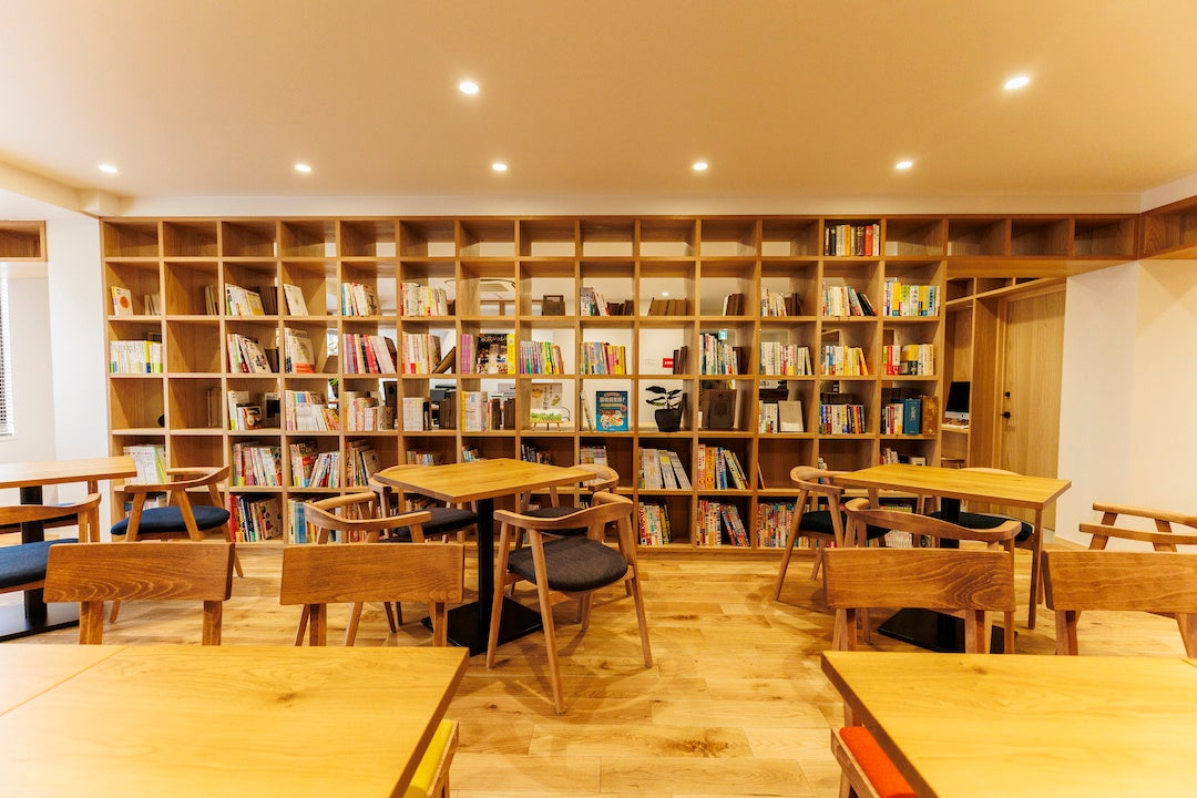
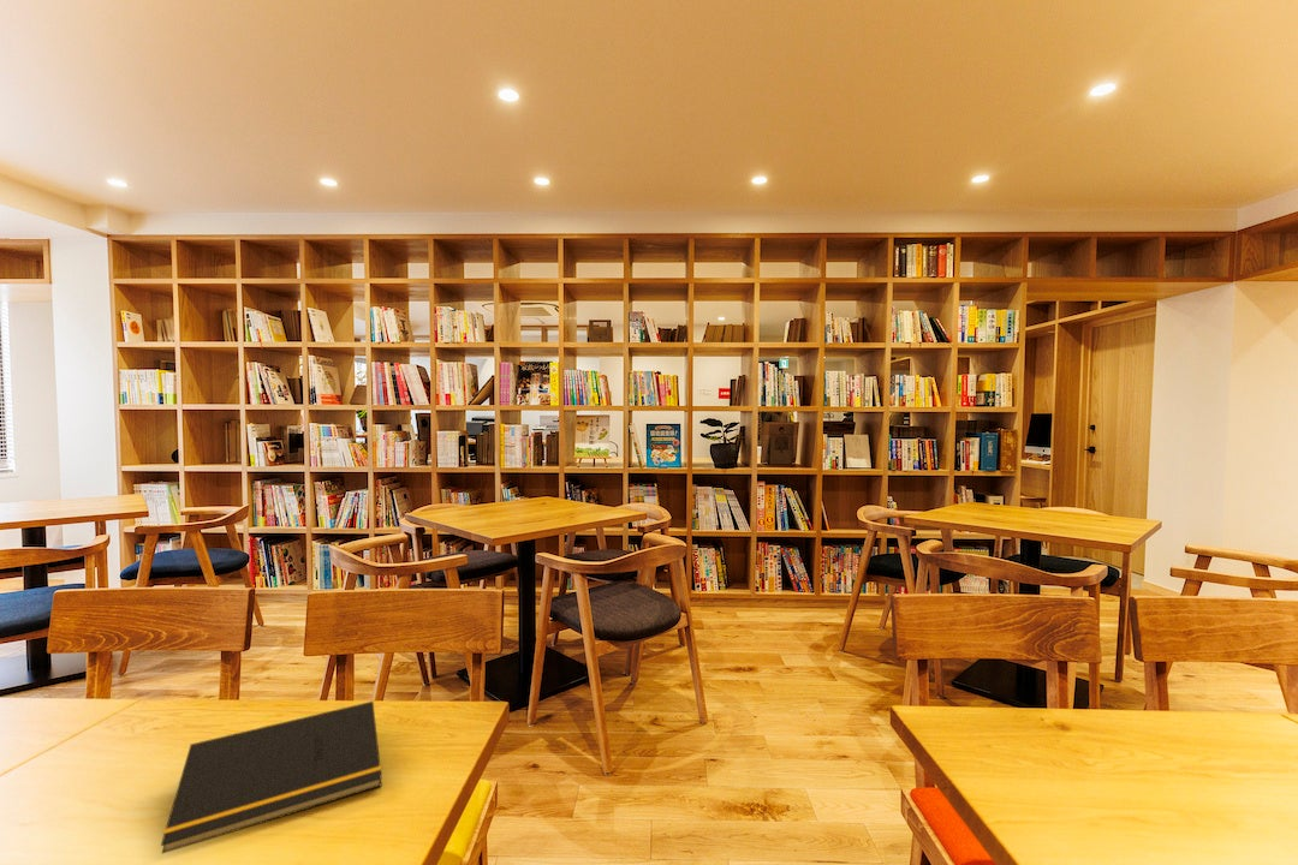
+ notepad (285, 764)
